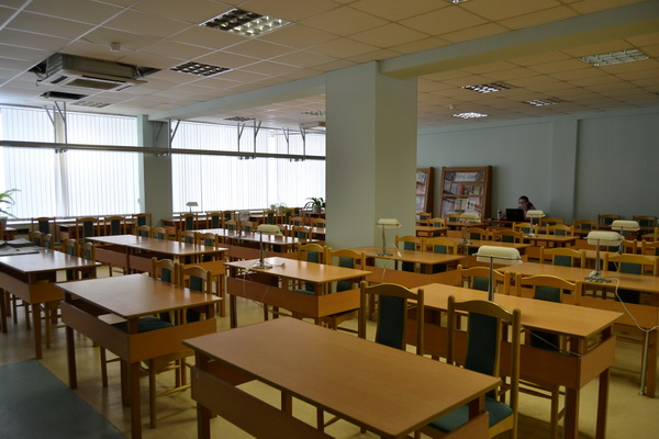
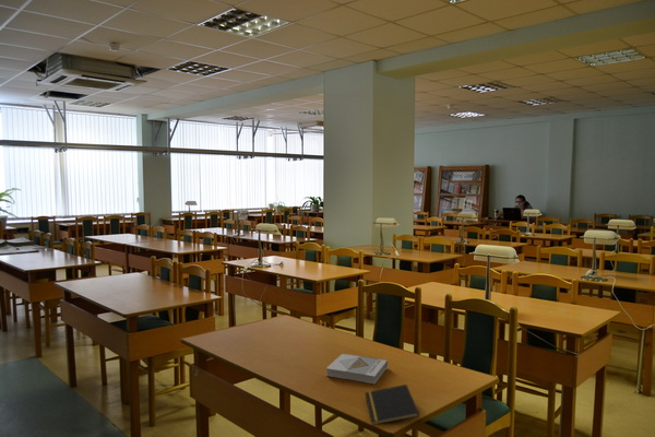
+ notepad (390, 403)
+ book (357, 367)
